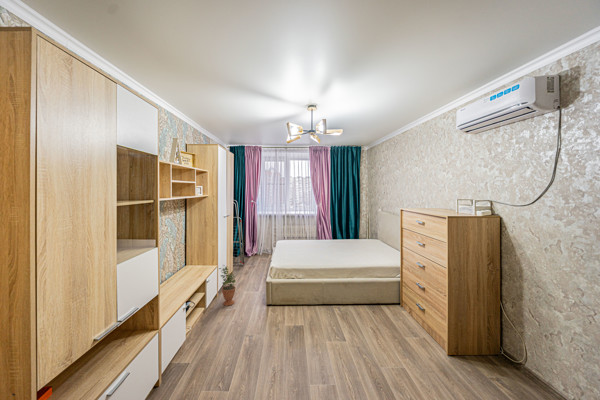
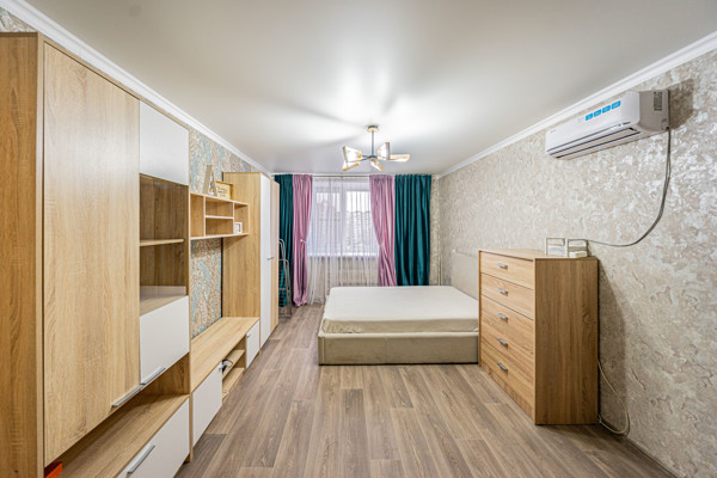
- potted plant (226, 283)
